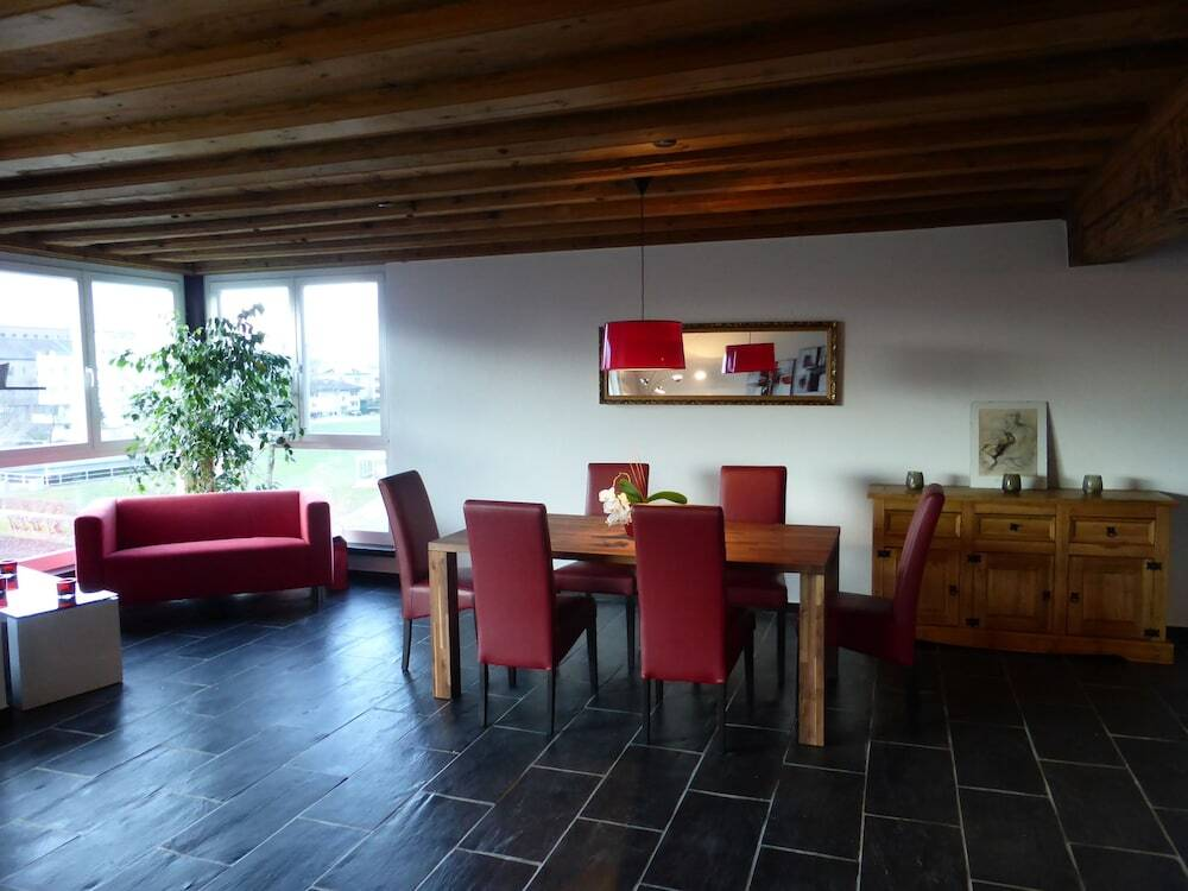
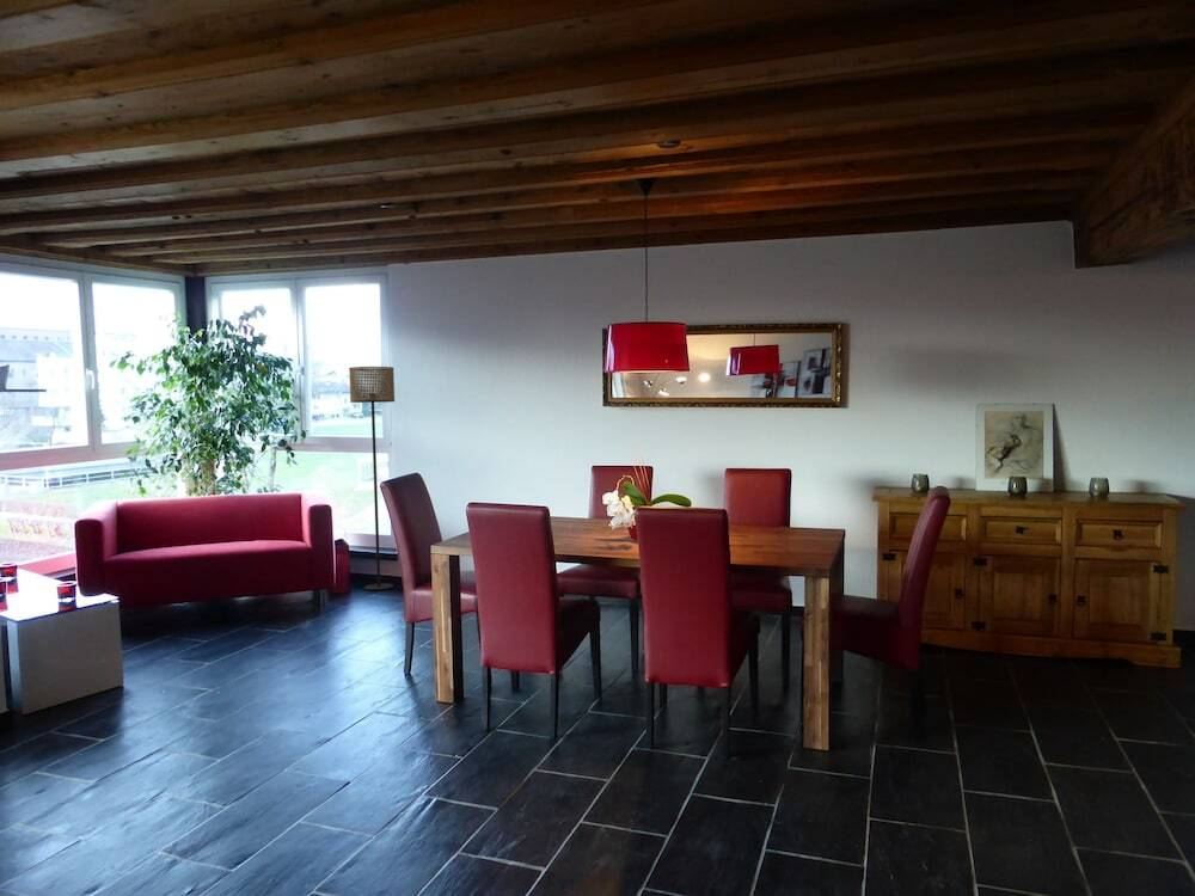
+ floor lamp (375, 478)
